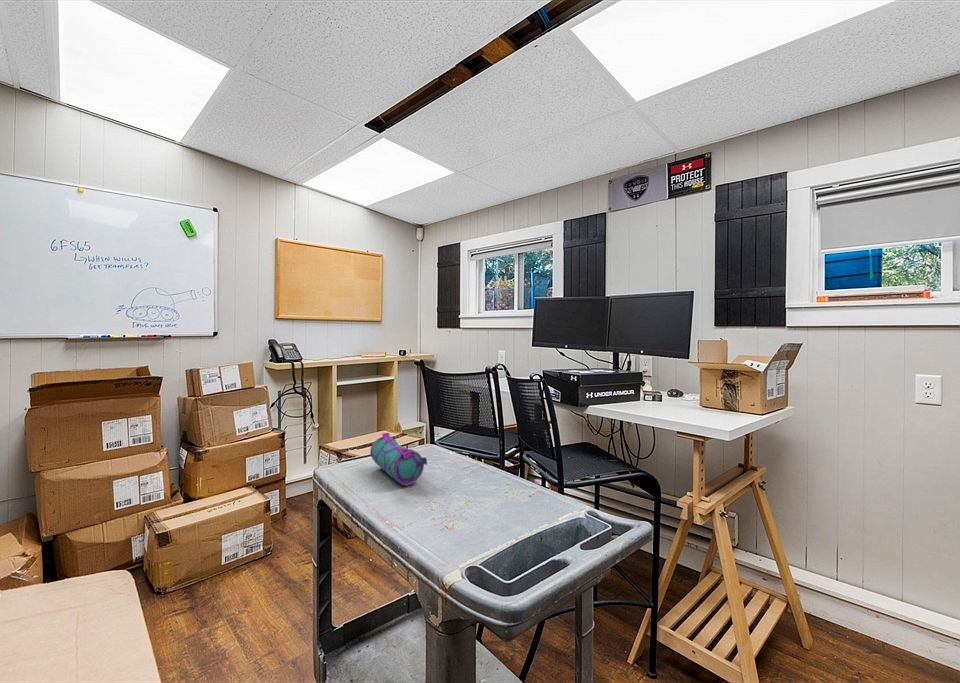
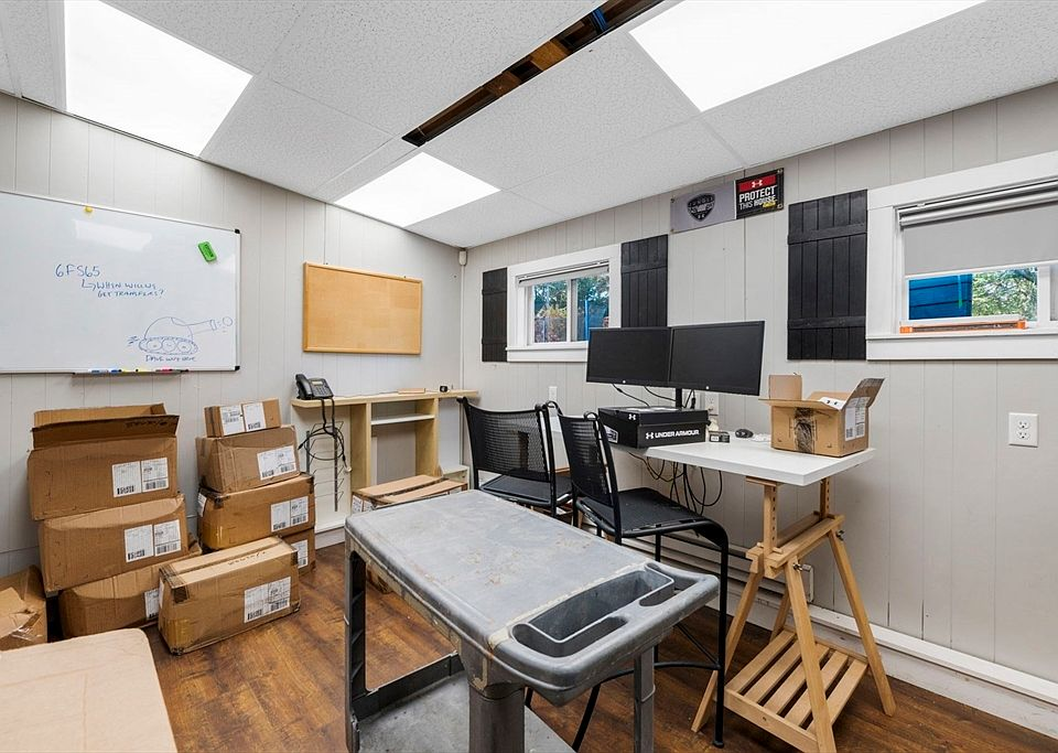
- pencil case (396, 457)
